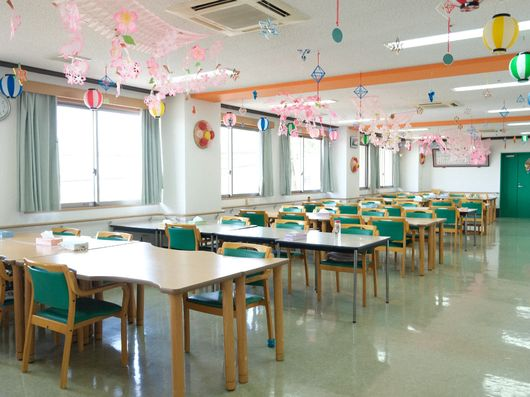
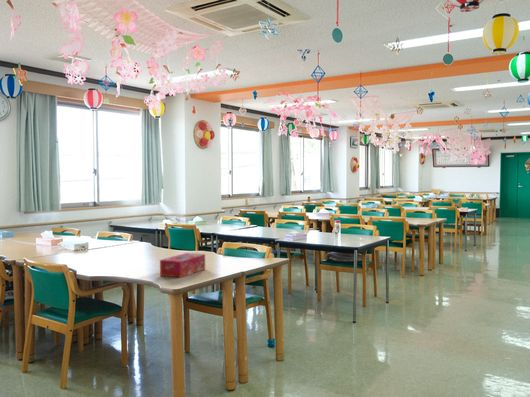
+ tissue box (183, 264)
